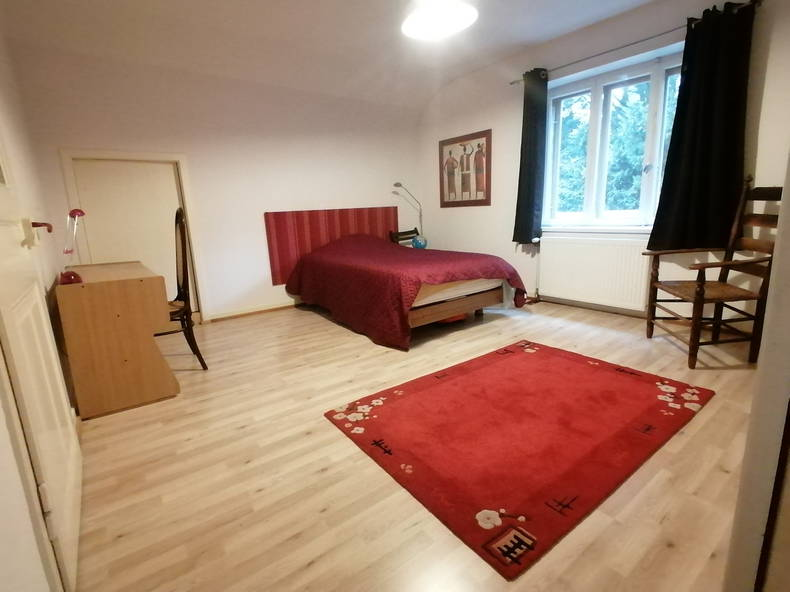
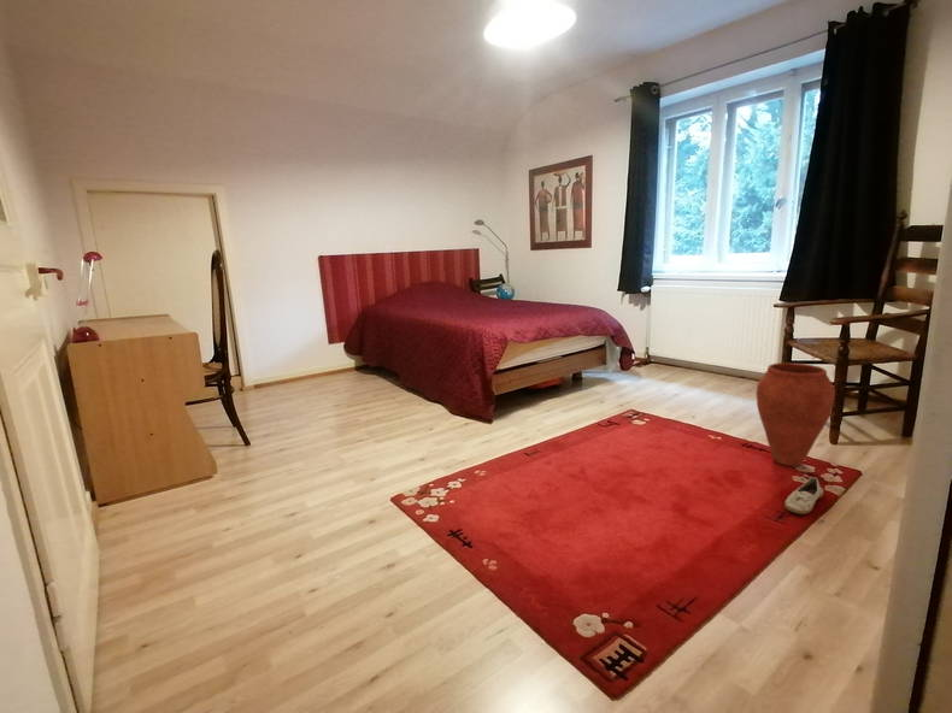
+ shoe (804, 494)
+ vase (792, 416)
